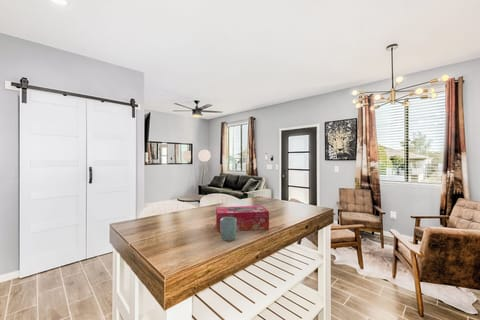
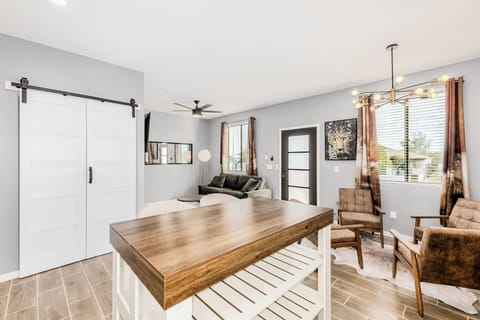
- cup (228, 229)
- tissue box (241, 217)
